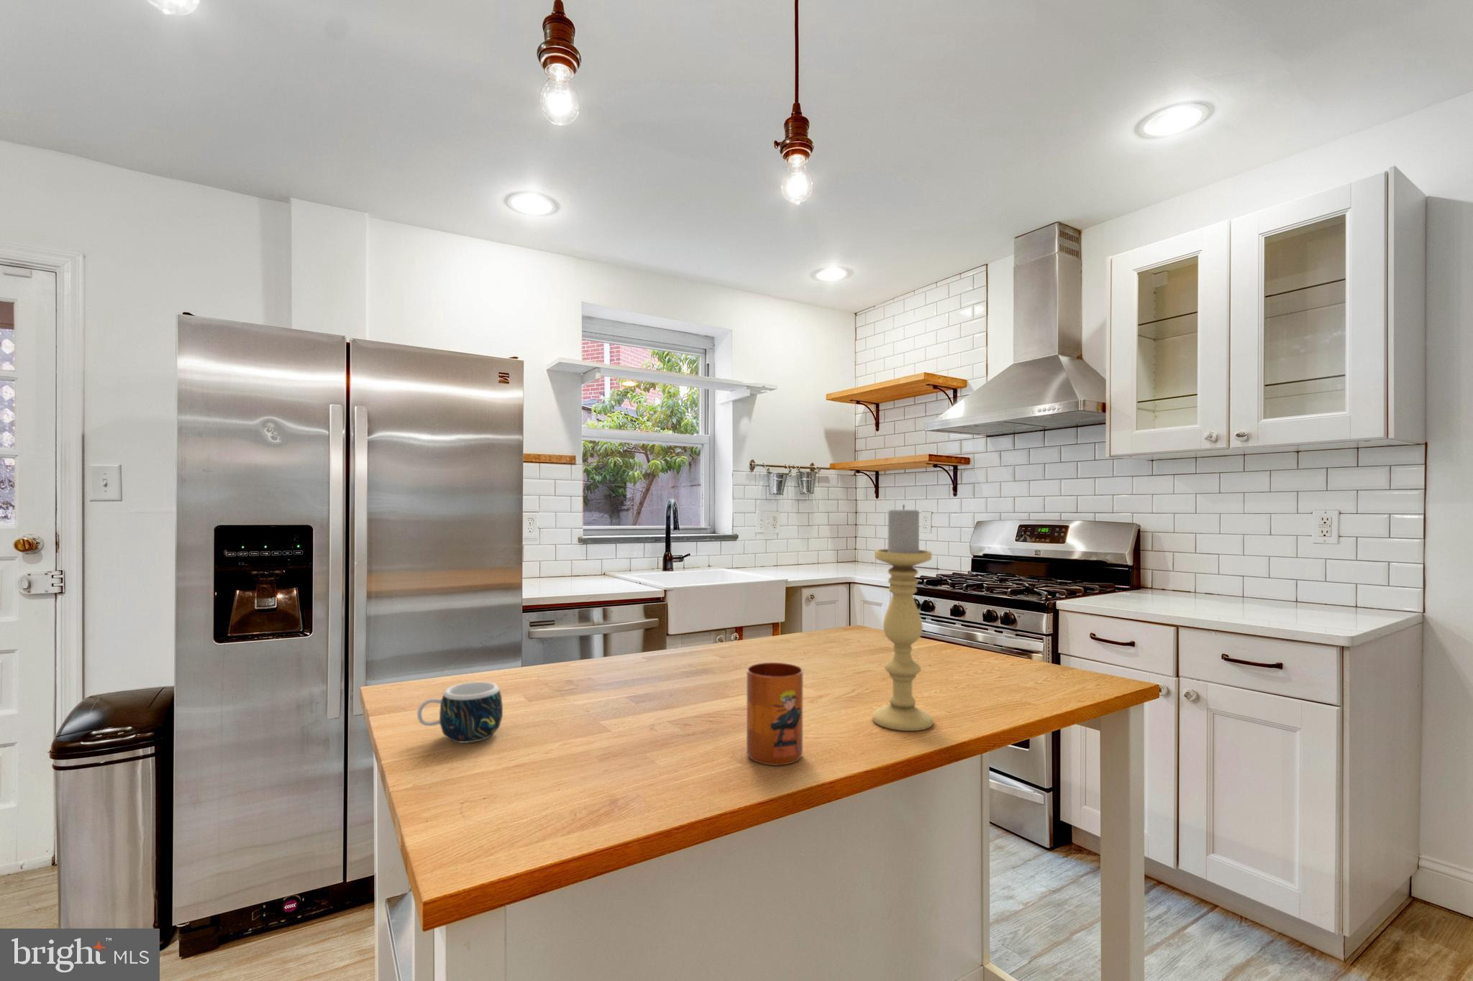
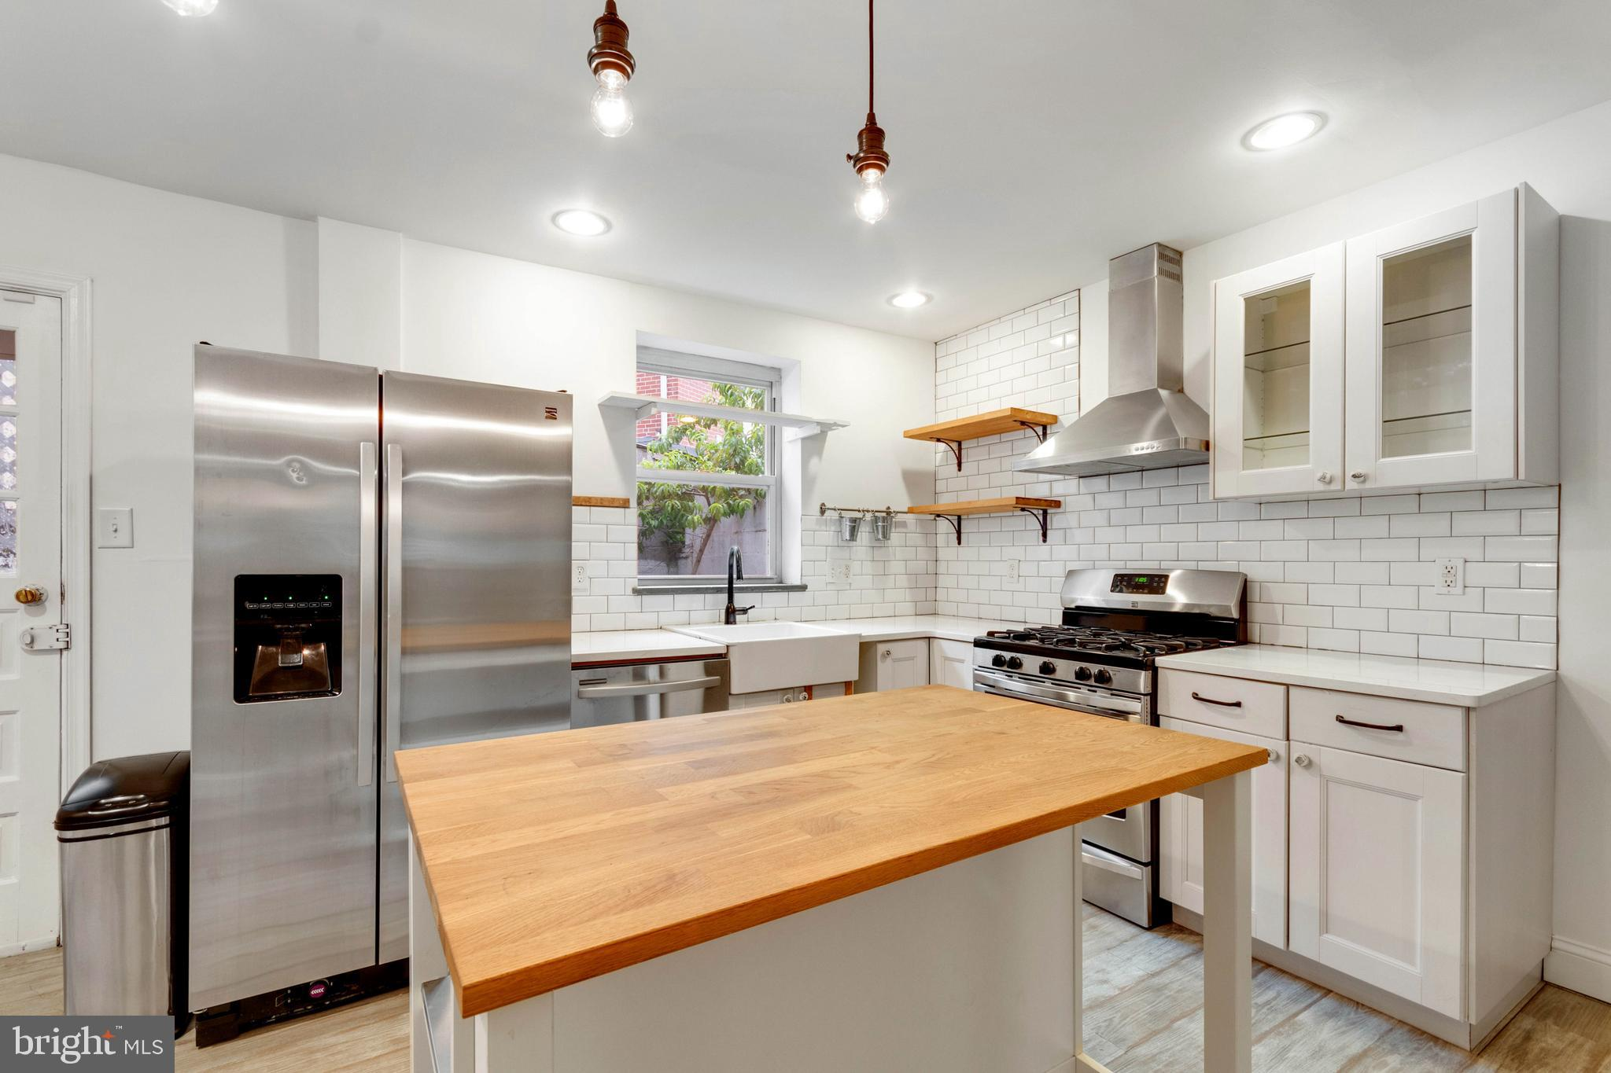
- mug (460, 713)
- mug (769, 707)
- candle holder (902, 612)
